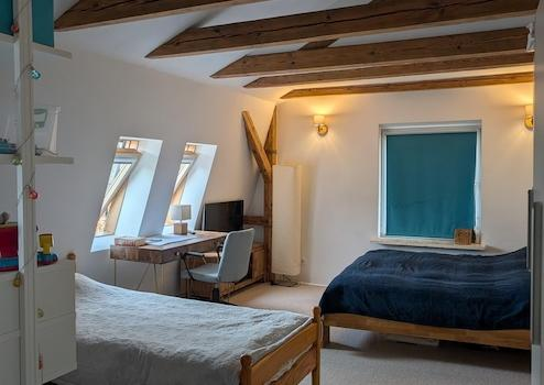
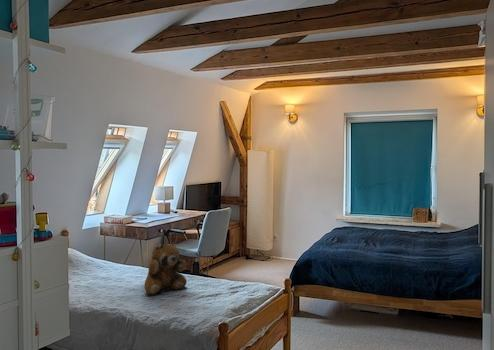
+ teddy bear (156, 265)
